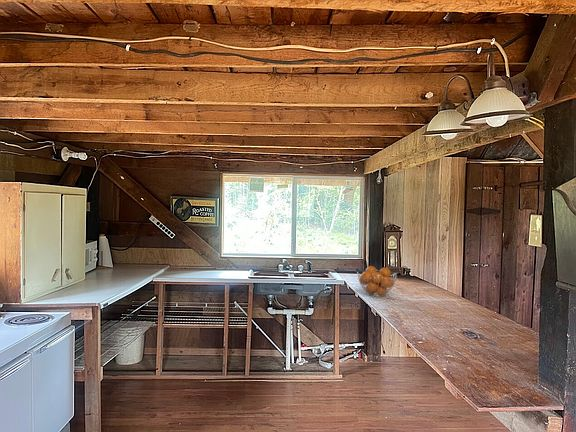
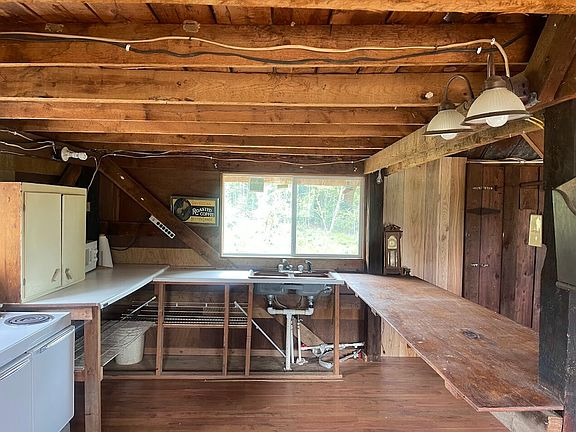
- fruit basket (376, 280)
